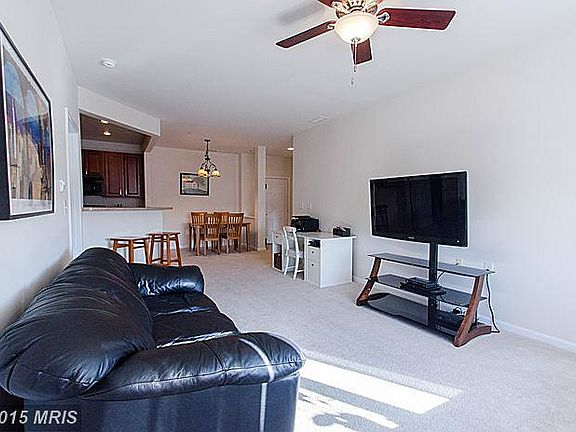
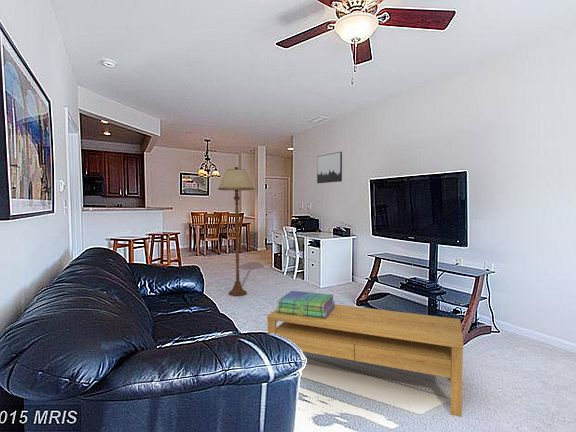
+ wall art (328, 168)
+ floor lamp (236, 230)
+ stack of books (306, 303)
+ coffee table (361, 347)
